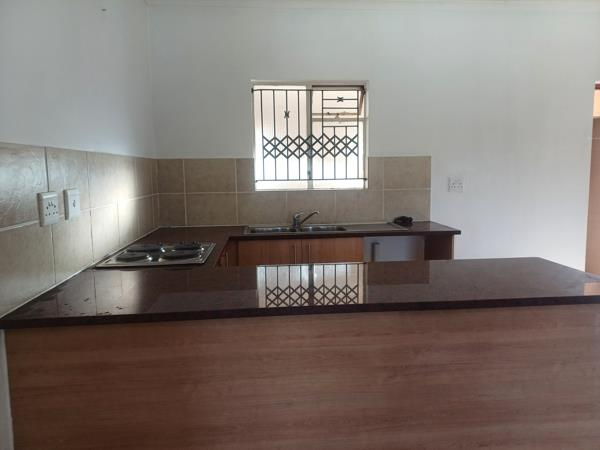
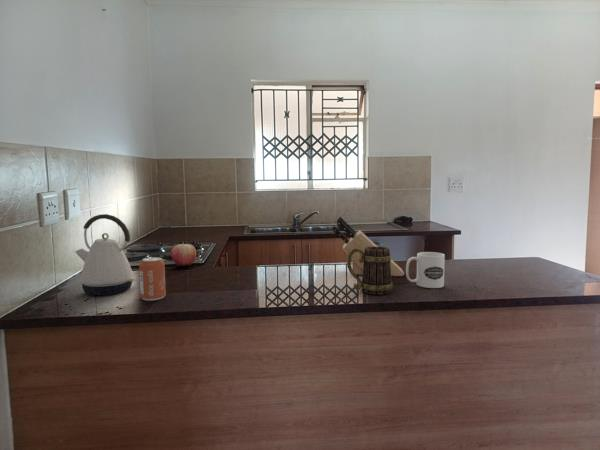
+ kettle (104, 252)
+ mug (369, 269)
+ can (152, 278)
+ knife block (367, 245)
+ mug (424, 269)
+ apple (183, 254)
